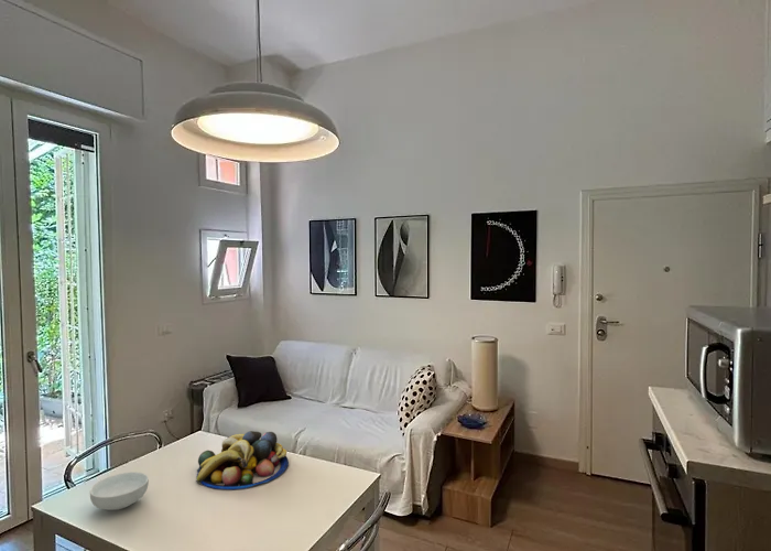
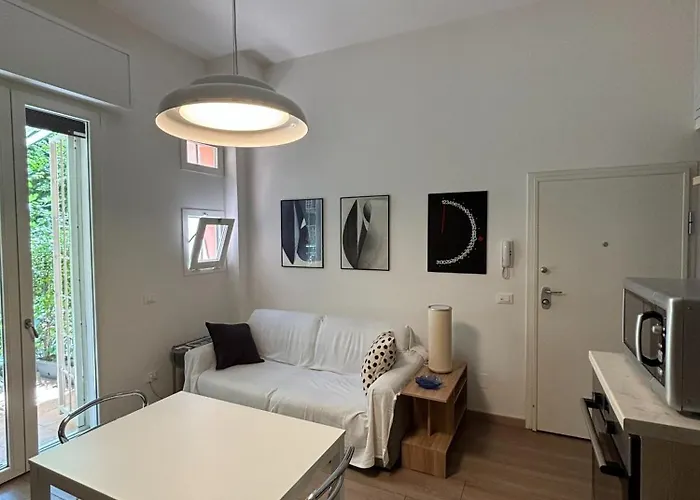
- cereal bowl (120, 493)
- fruit bowl (243, 452)
